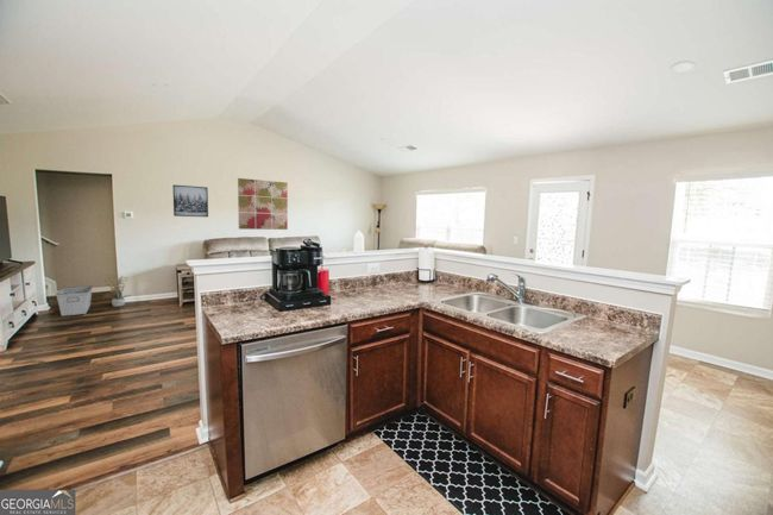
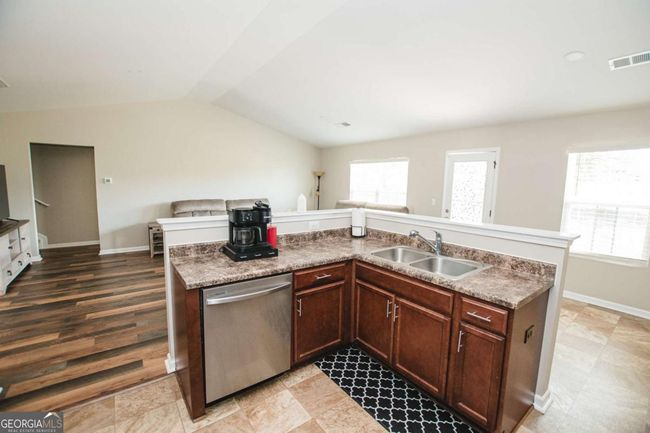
- wall art (263, 205)
- storage bin (75, 300)
- potted plant (115, 290)
- wall art (190, 201)
